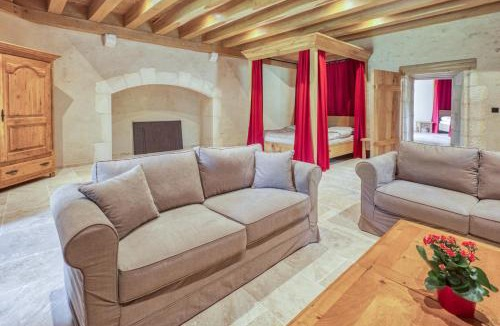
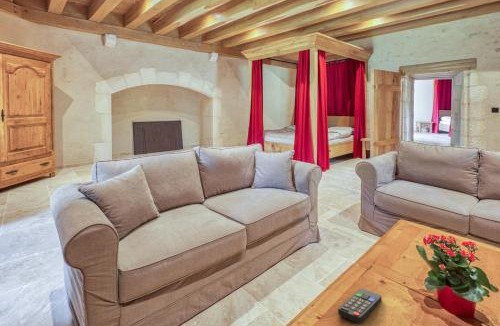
+ remote control (360, 304)
